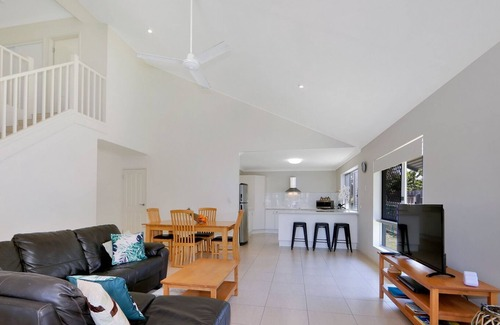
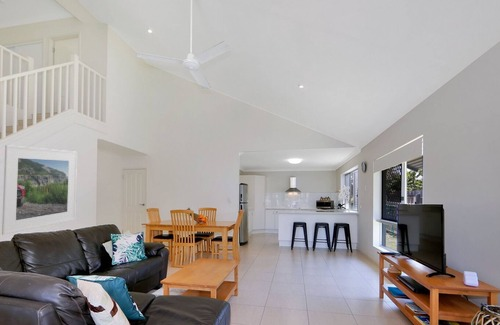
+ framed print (44, 187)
